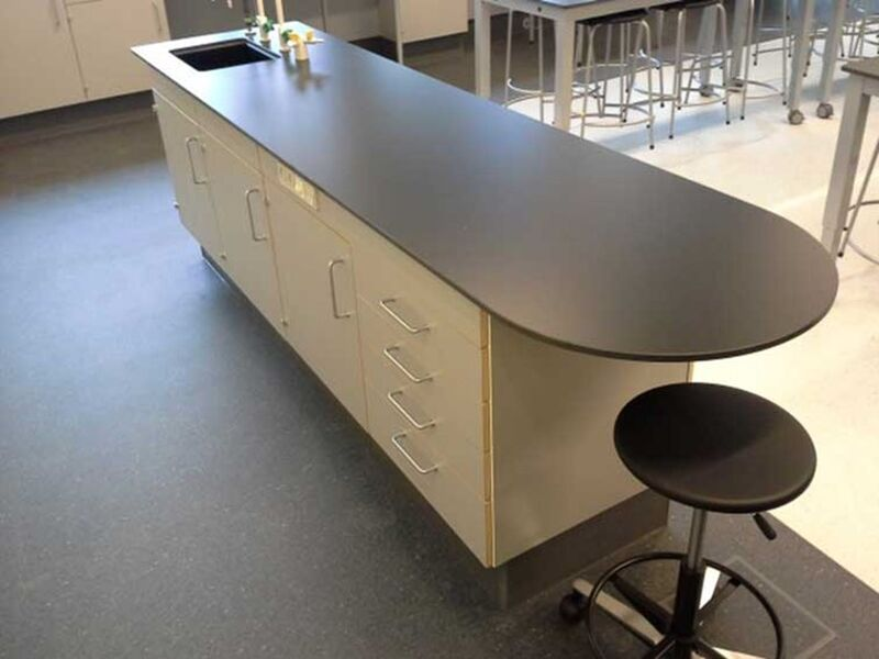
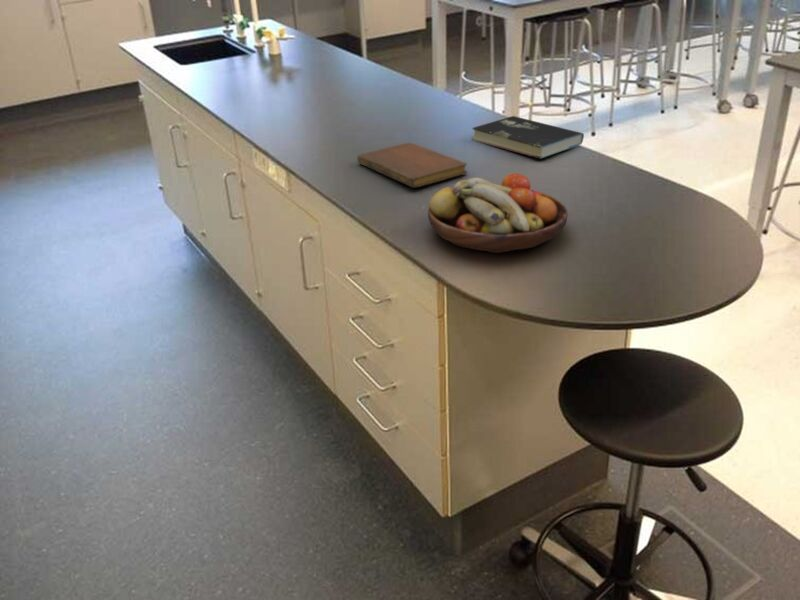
+ notebook (411, 163)
+ book (526, 135)
+ fruit bowl (497, 204)
